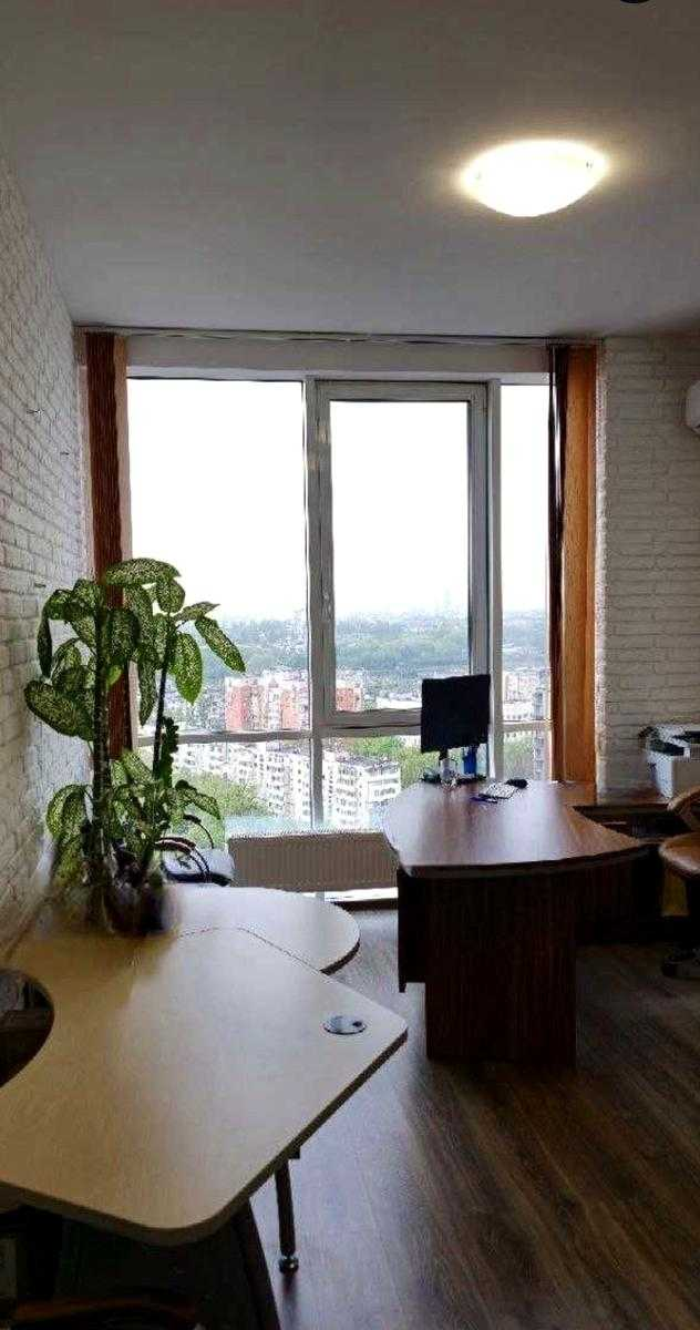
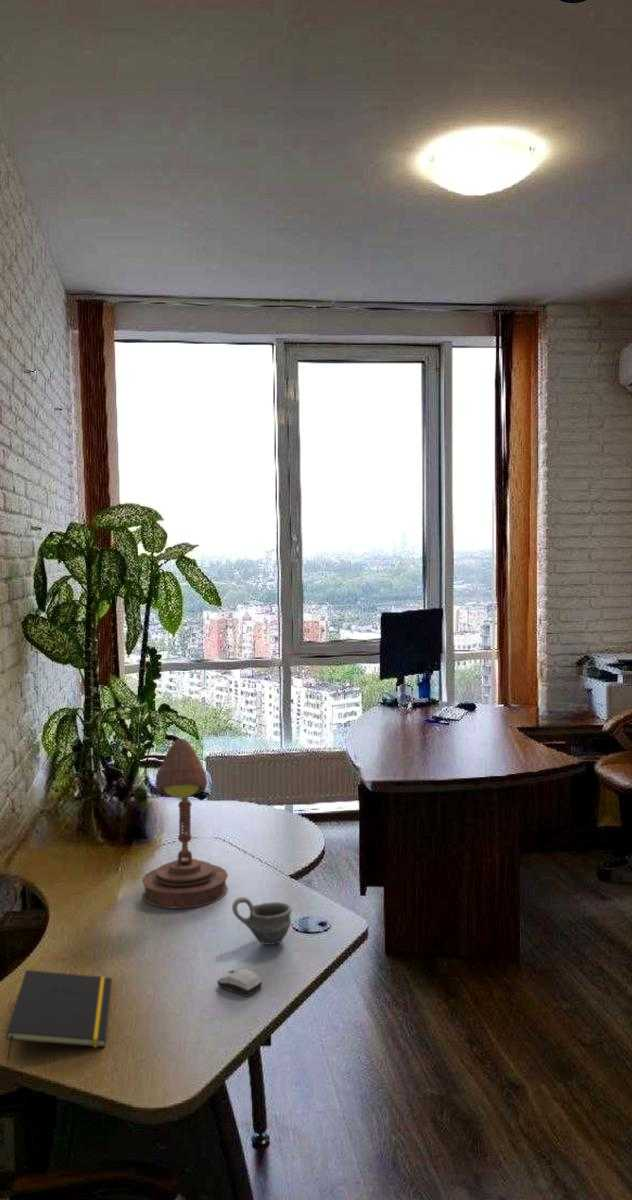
+ notepad (63, 1006)
+ cup (265, 918)
+ desk lamp (183, 814)
+ computer mouse (239, 979)
